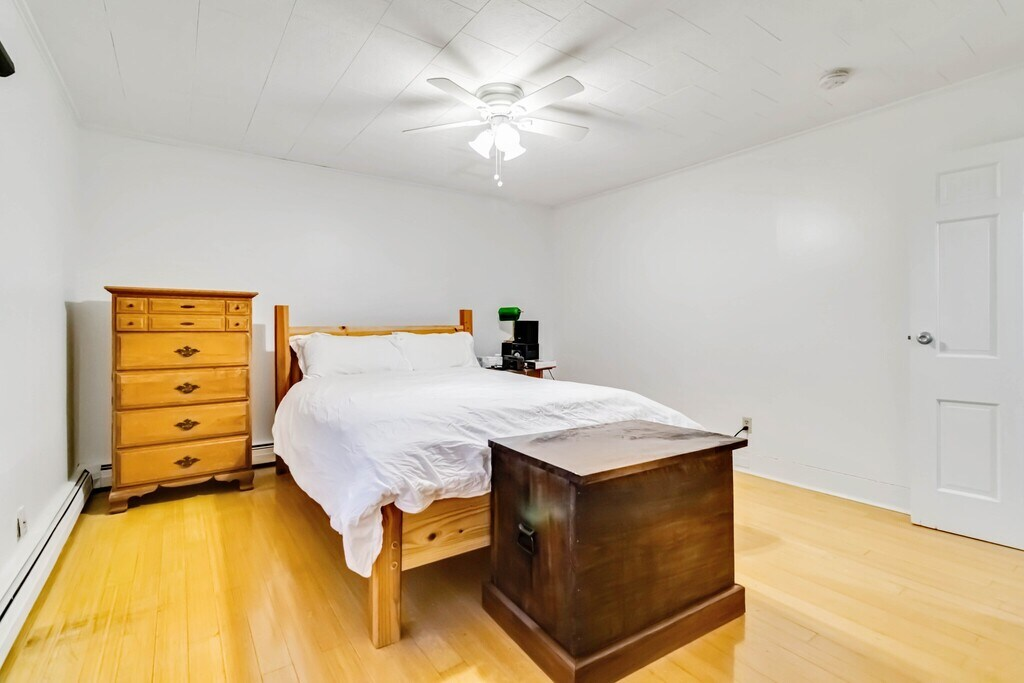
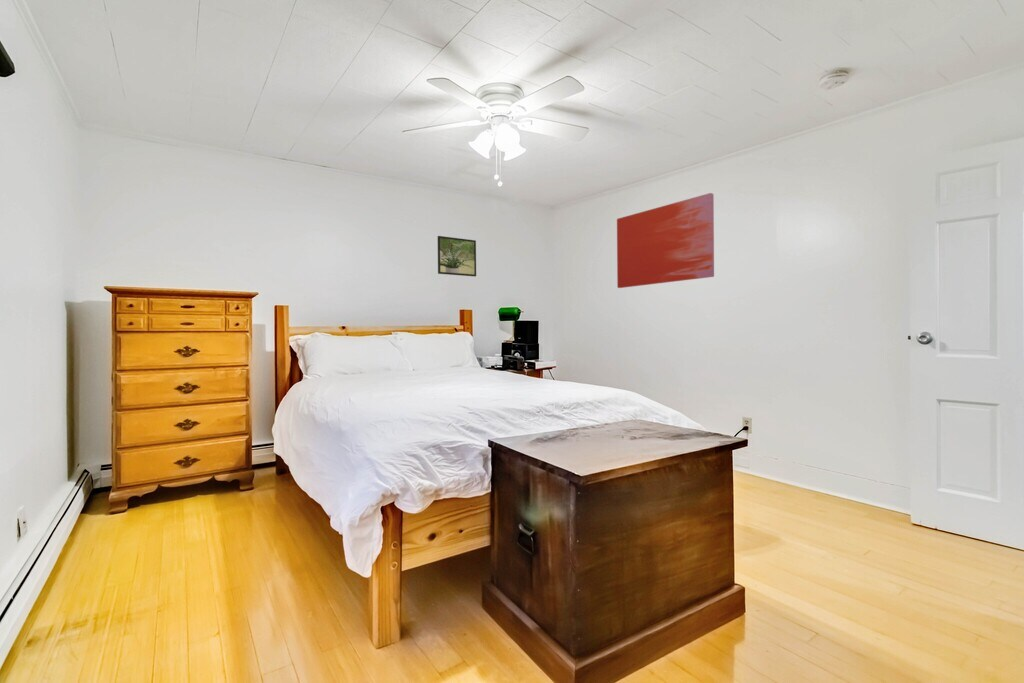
+ wall art (661, 245)
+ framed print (457, 256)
